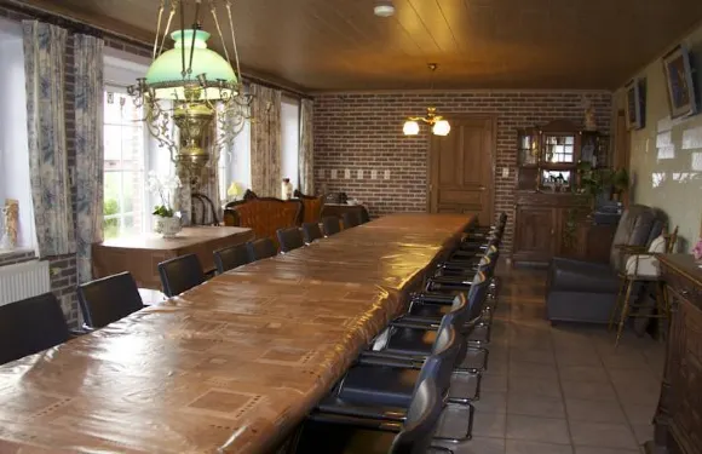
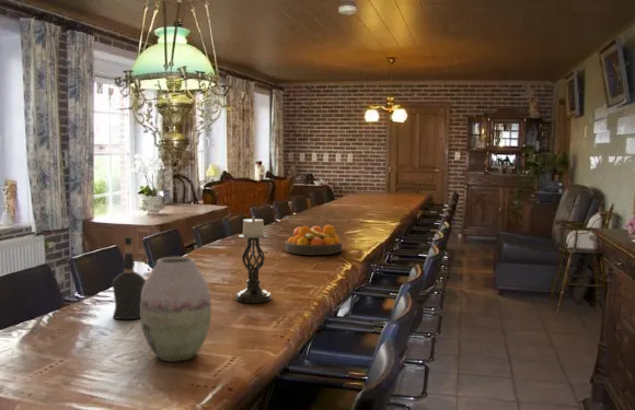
+ liquor bottle (128, 276)
+ fruit bowl (313, 237)
+ candle holder (254, 257)
+ vase (175, 307)
